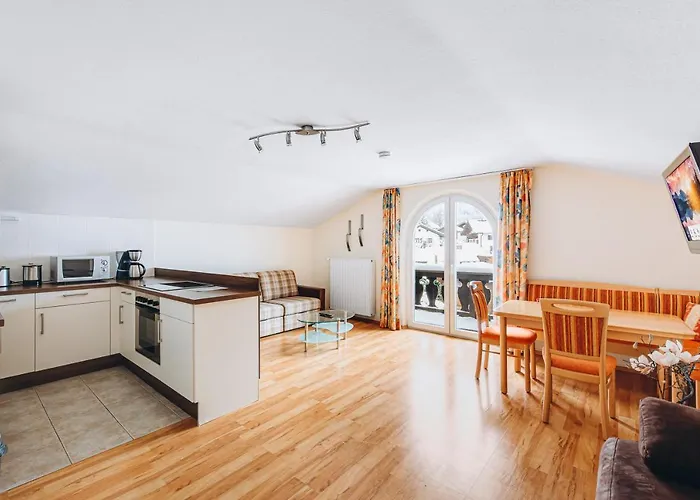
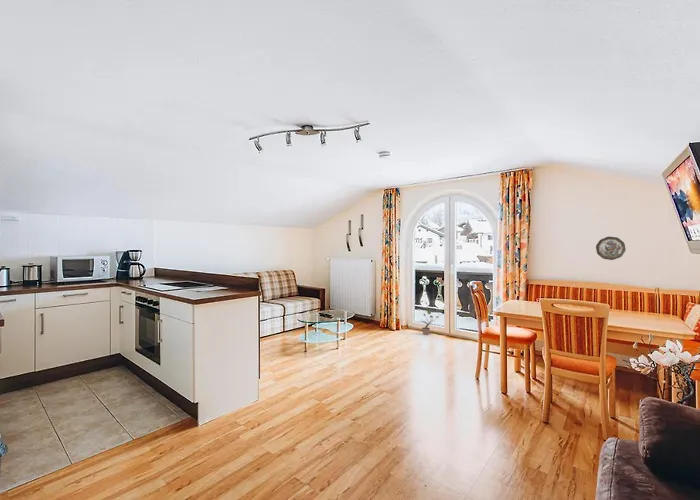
+ decorative plate (610, 248)
+ potted plant (426, 322)
